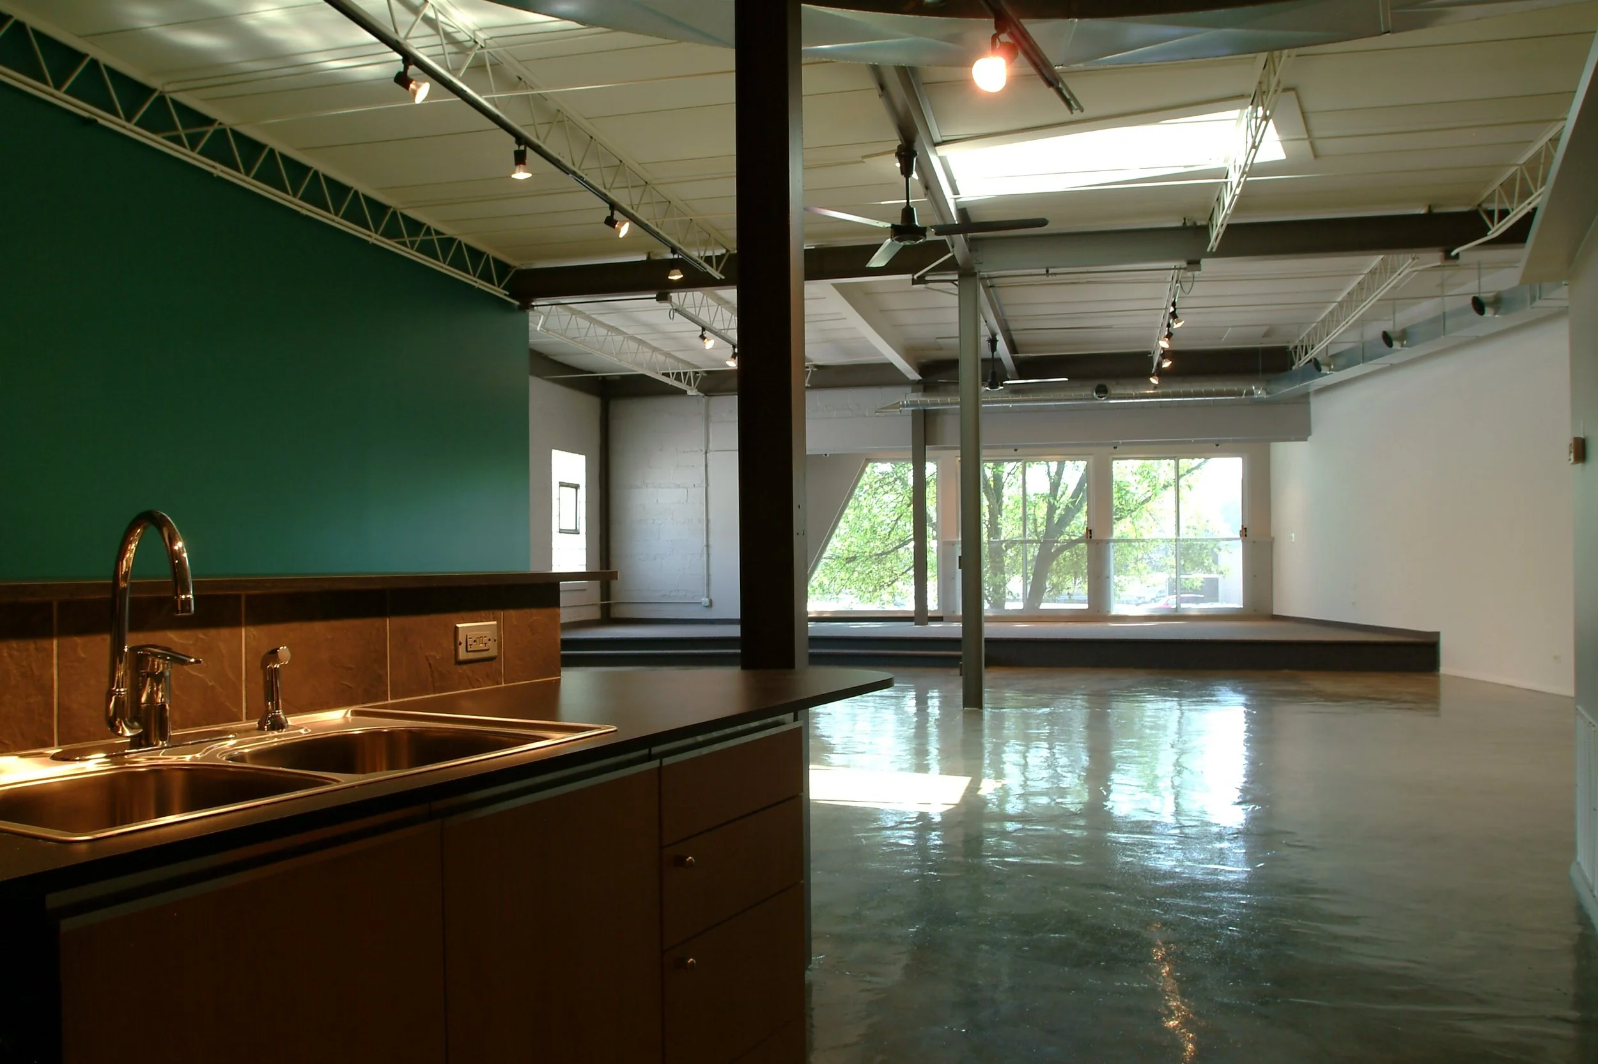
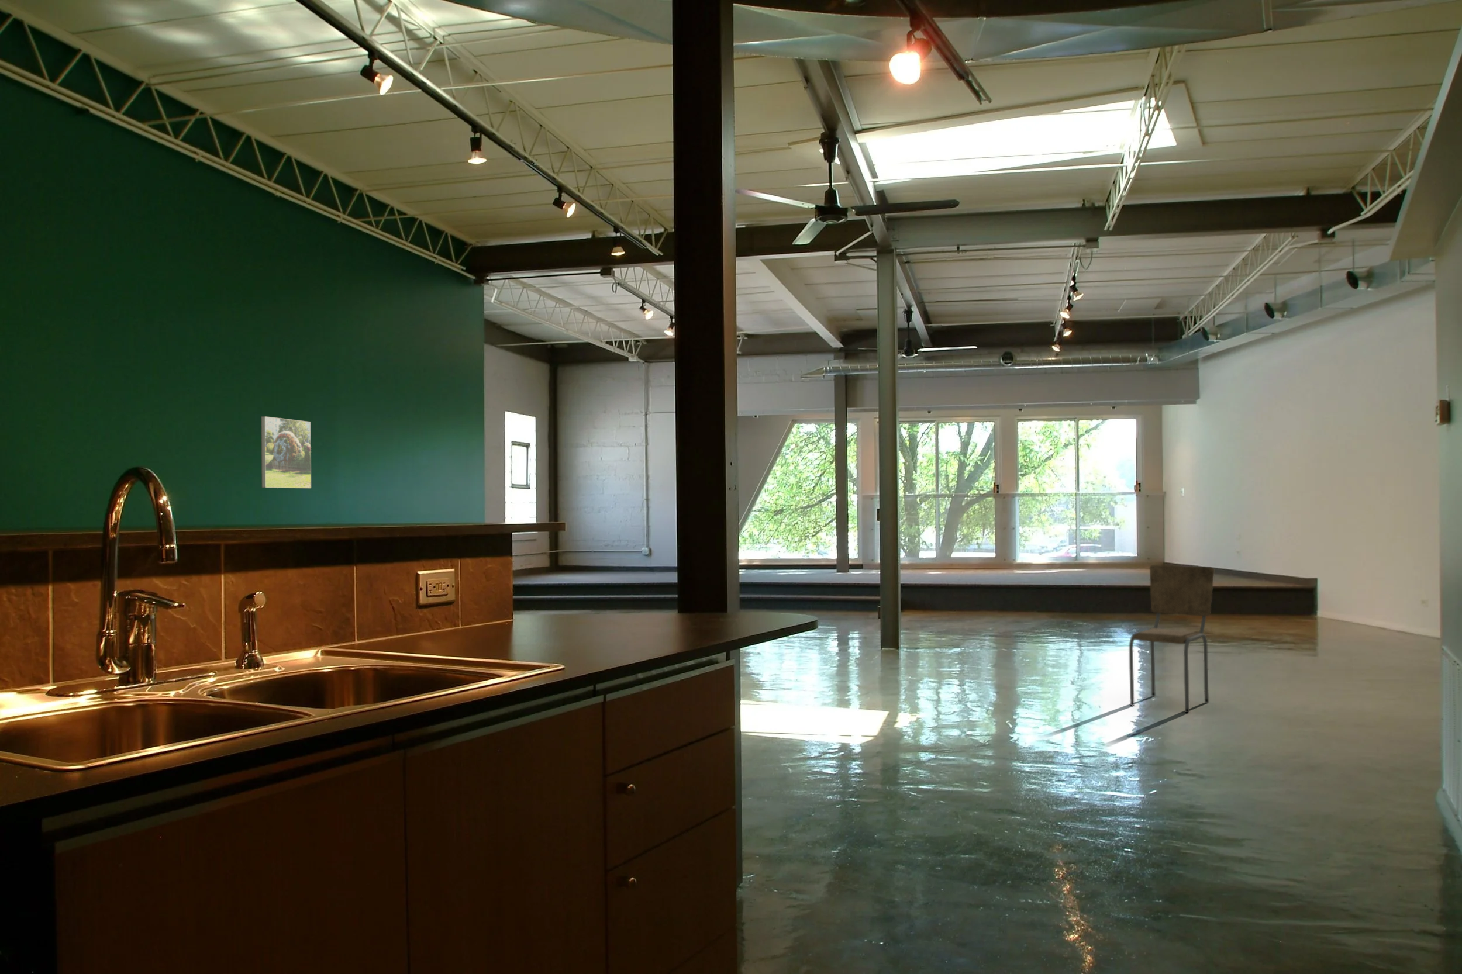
+ dining chair (1171, 635)
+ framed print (287, 453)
